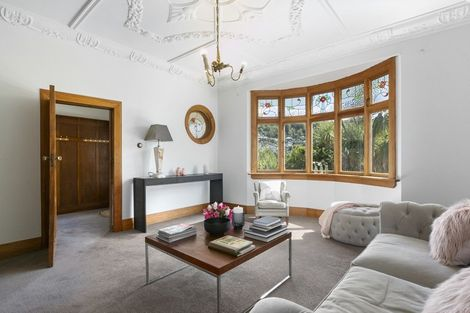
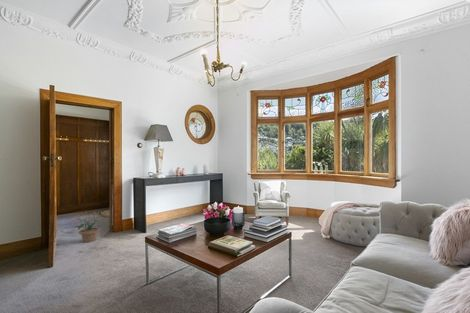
+ potted plant (88, 226)
